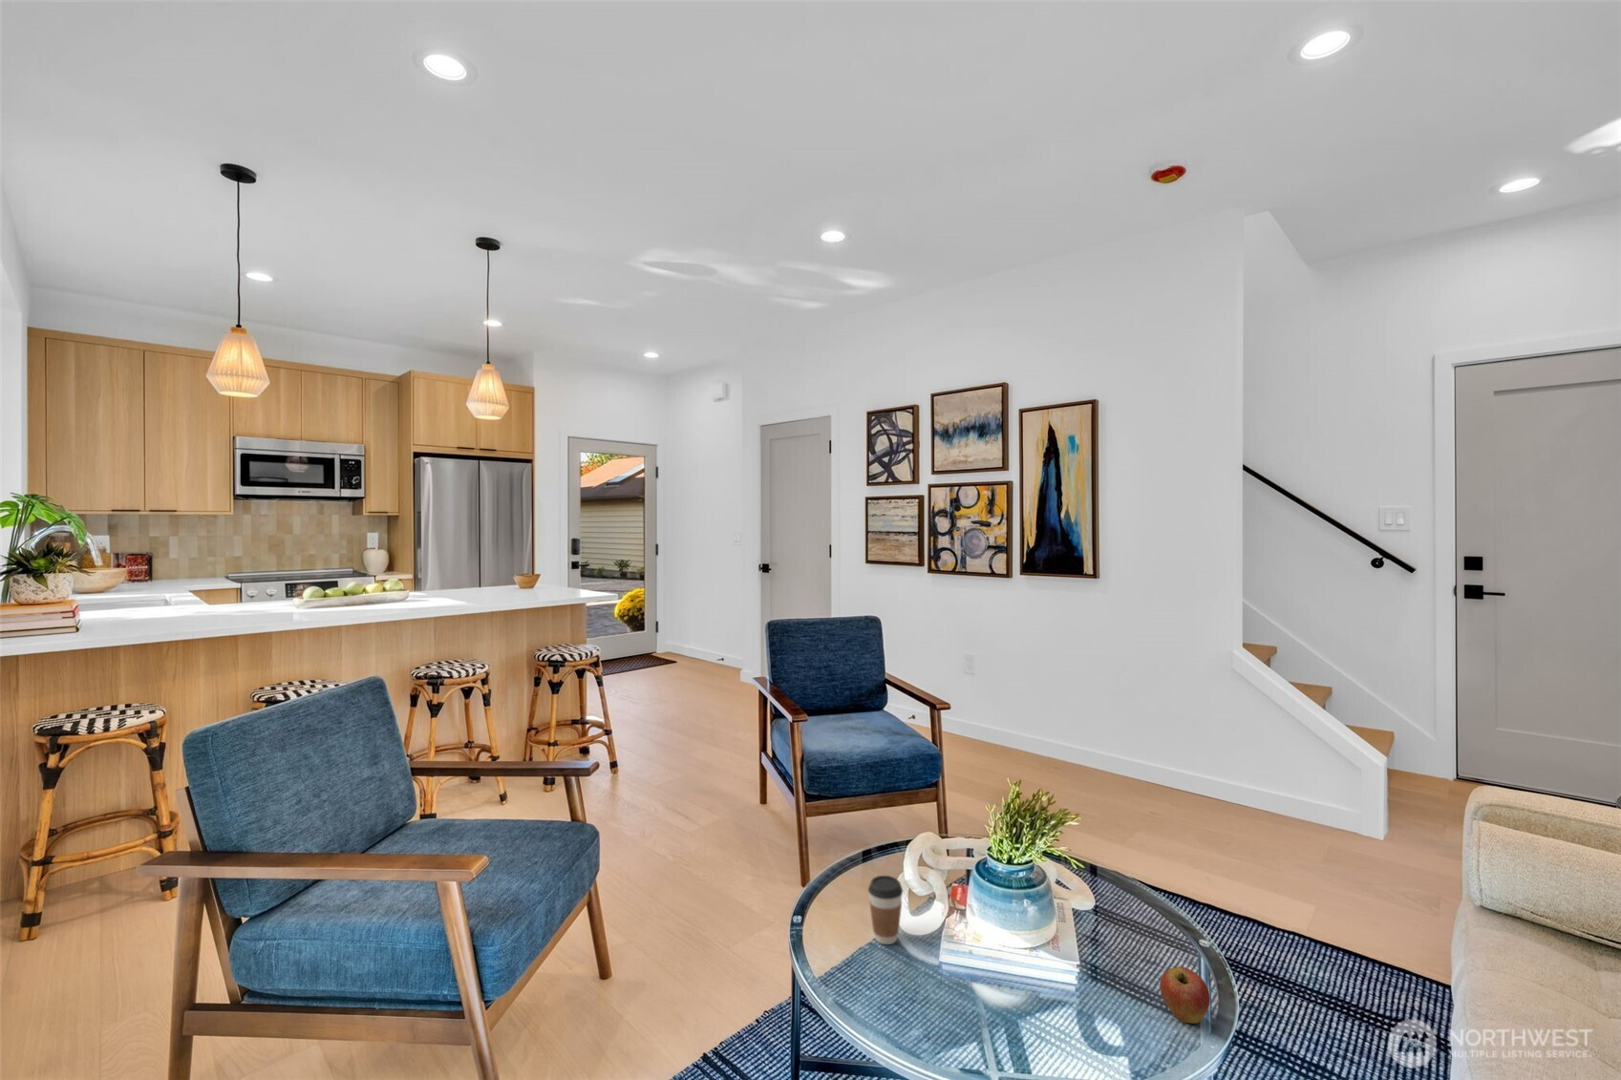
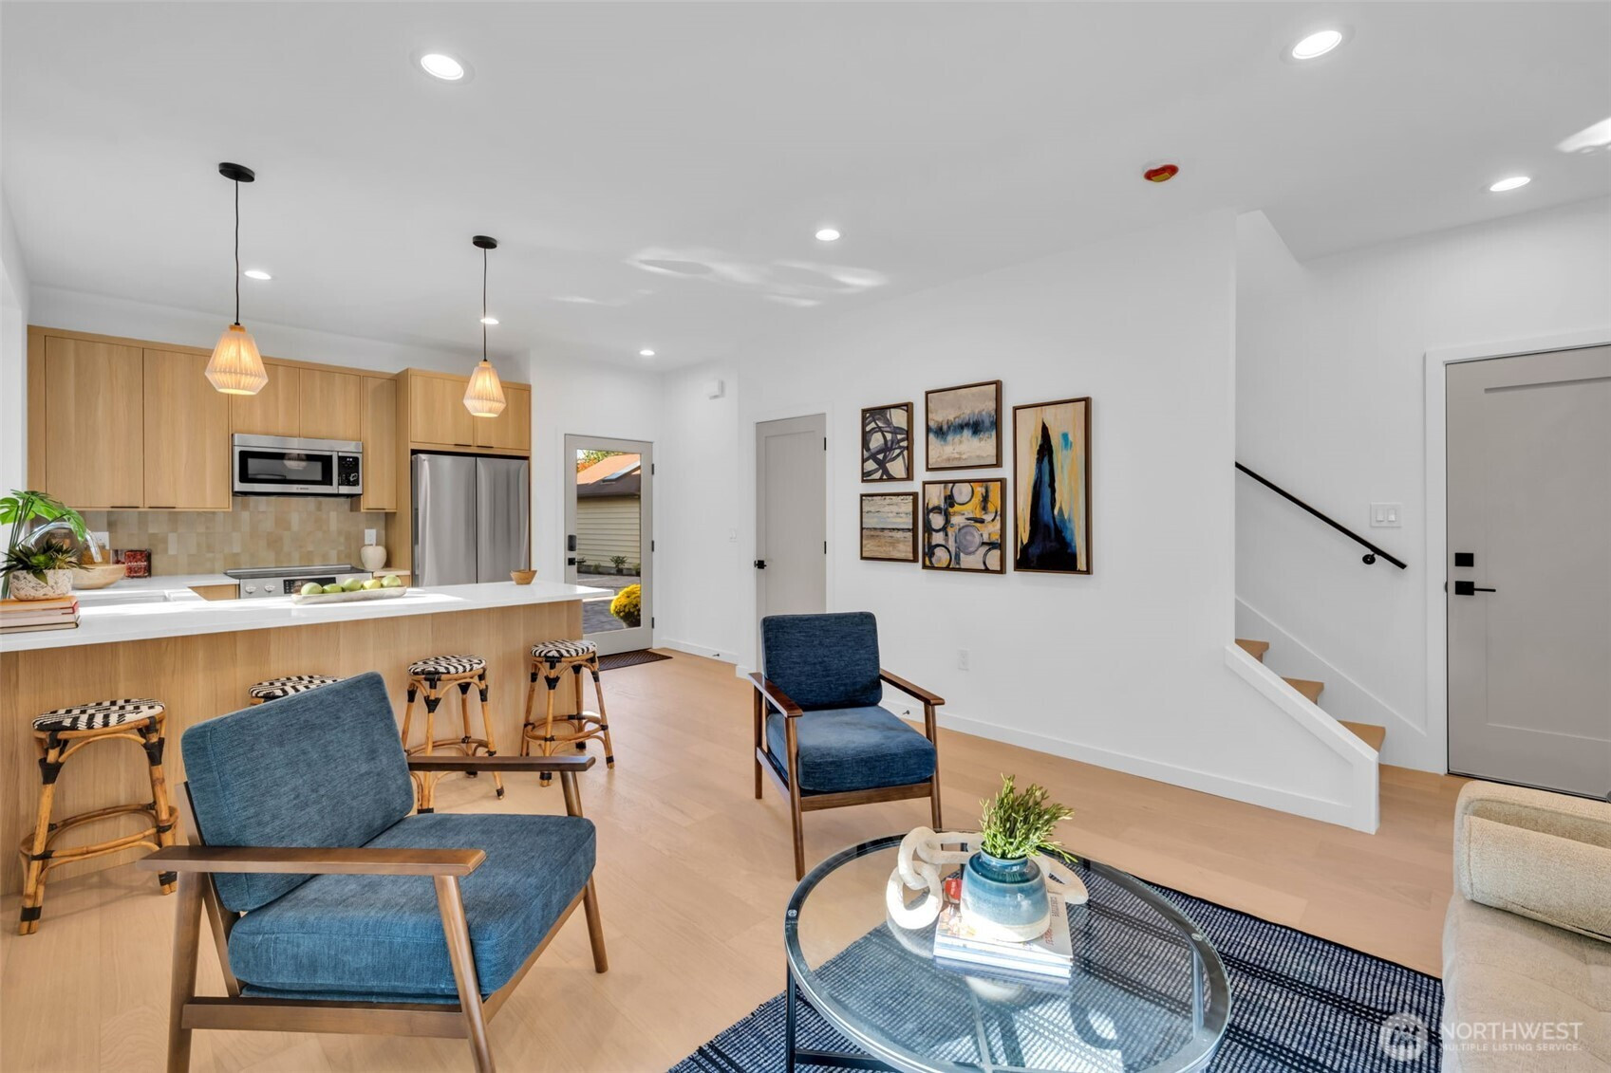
- apple (1185, 992)
- coffee cup (886, 910)
